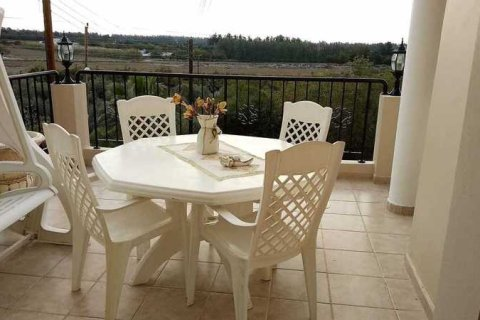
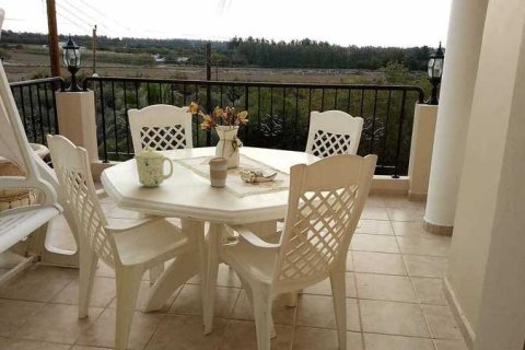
+ coffee cup (218, 171)
+ mug (153, 166)
